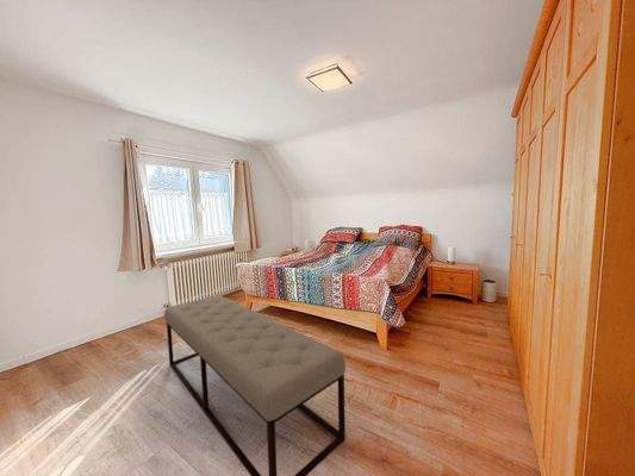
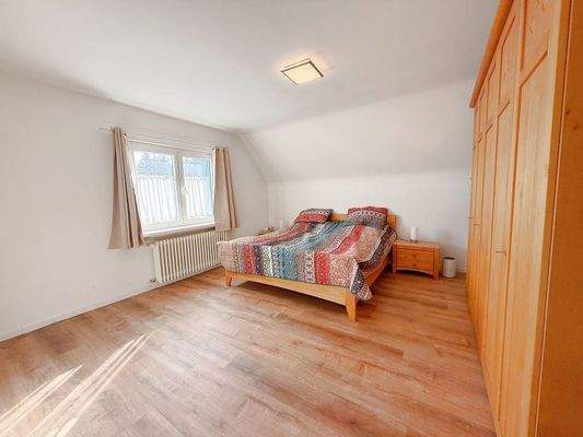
- bench (236, 359)
